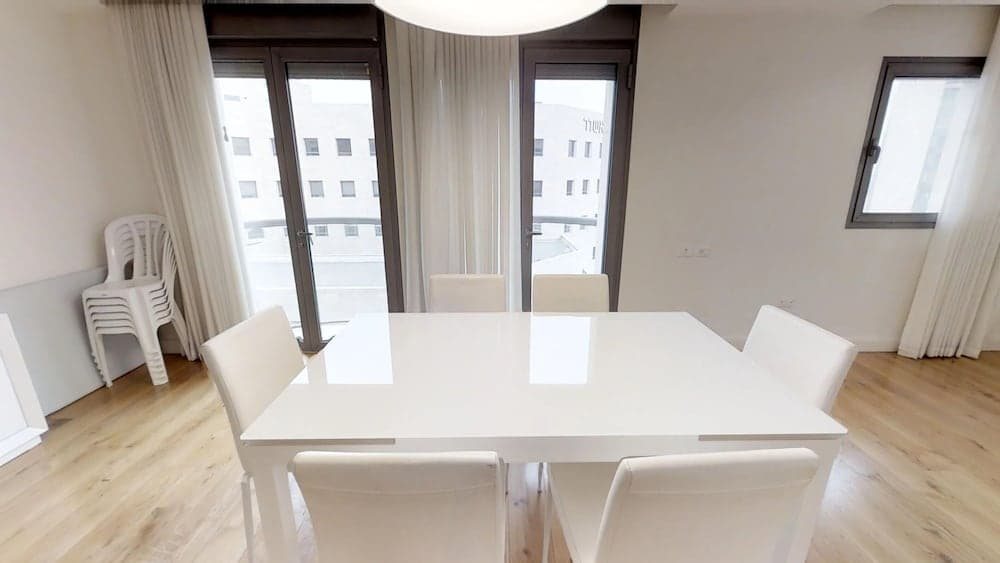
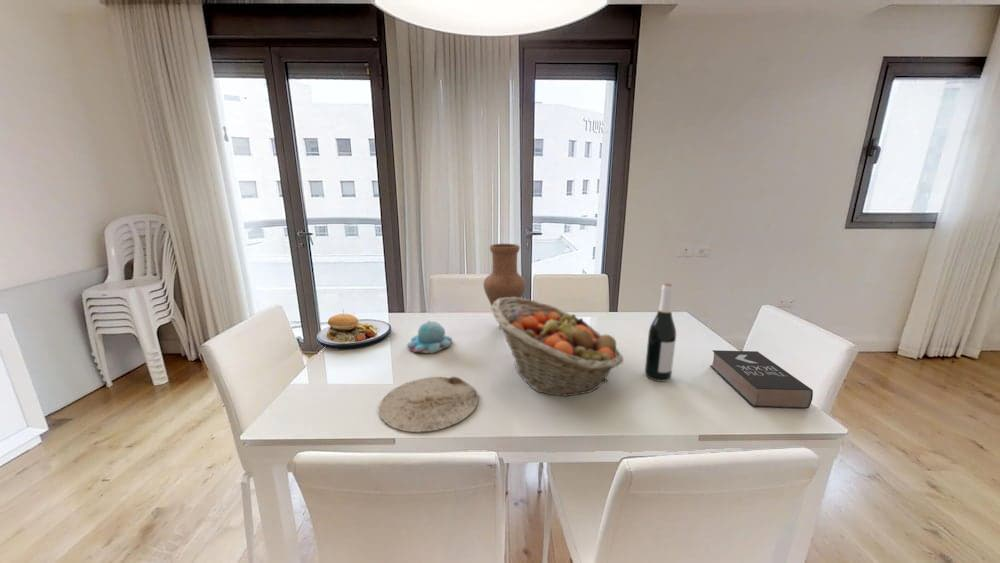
+ plate (429, 399)
+ plate (353, 318)
+ wine bottle (662, 331)
+ vase (504, 287)
+ book (756, 376)
+ fruit basket (553, 338)
+ candle (429, 333)
